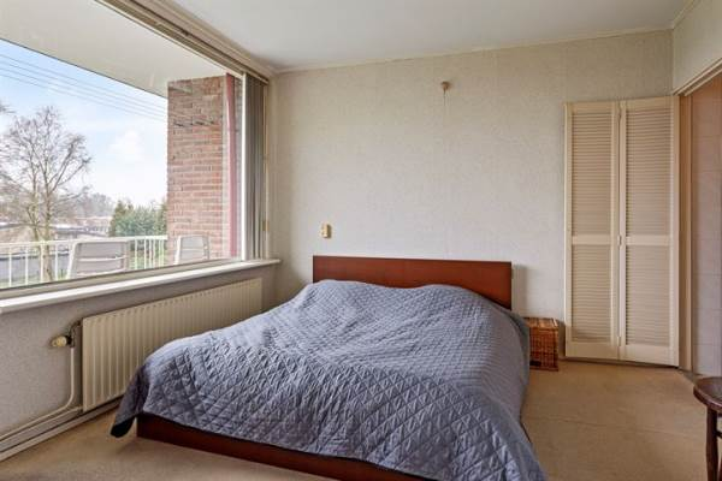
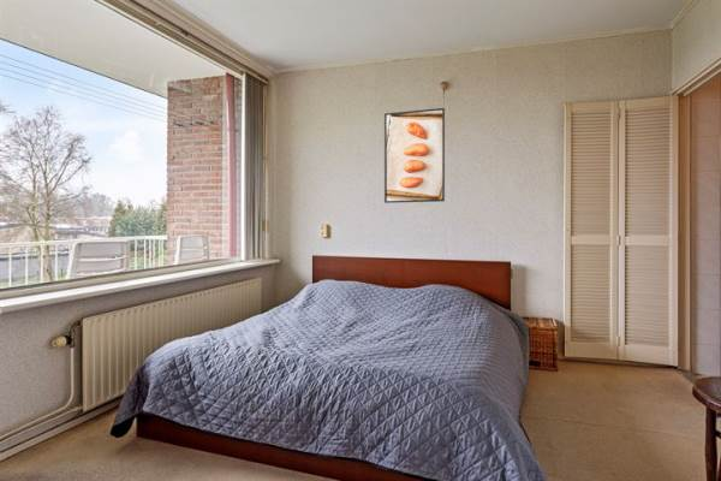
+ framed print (413, 156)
